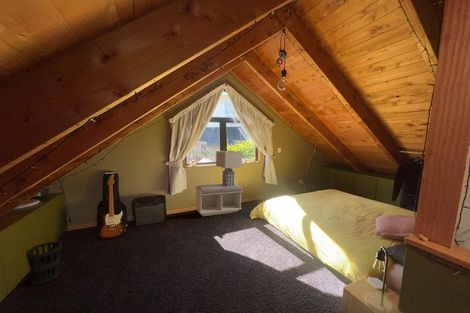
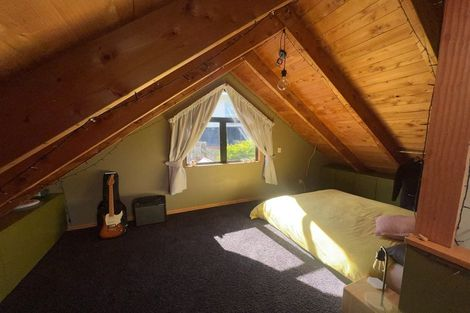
- bench (218, 198)
- lamp (228, 167)
- wastebasket (44, 262)
